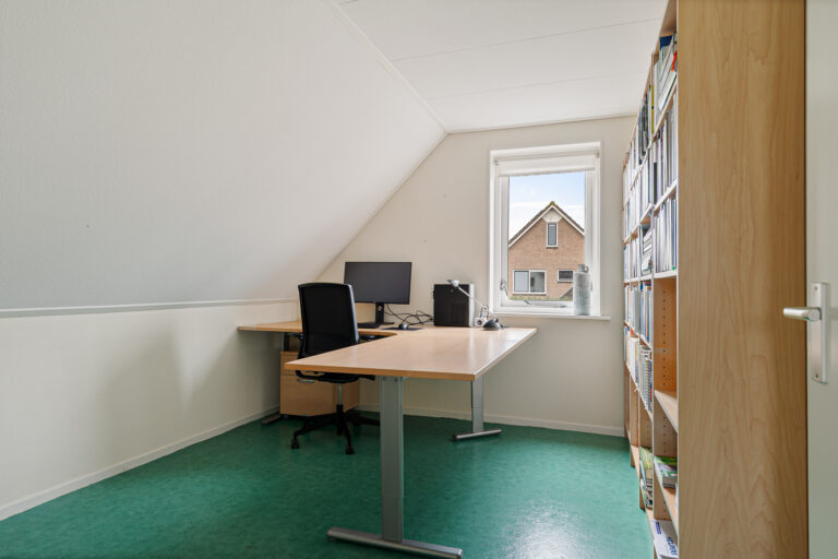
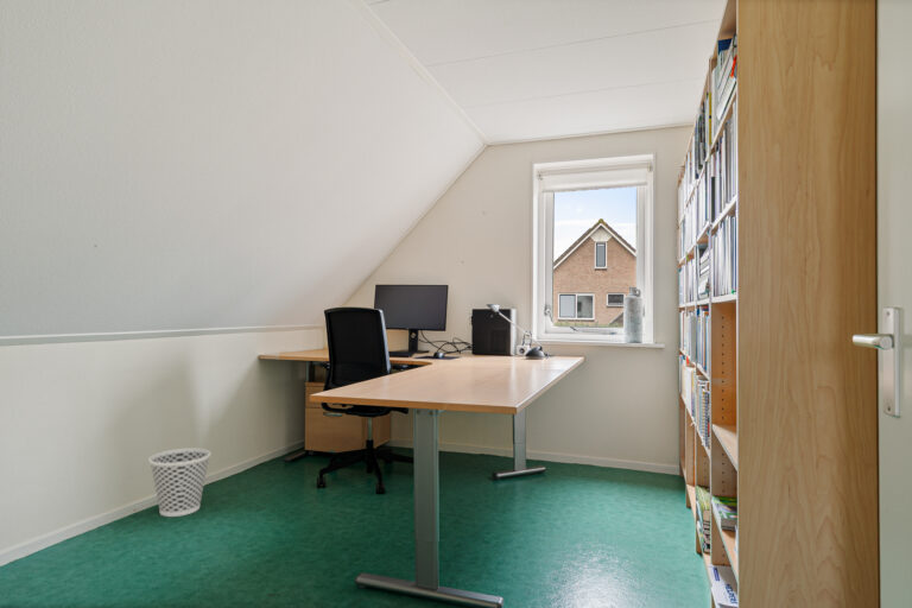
+ wastebasket (179, 482)
